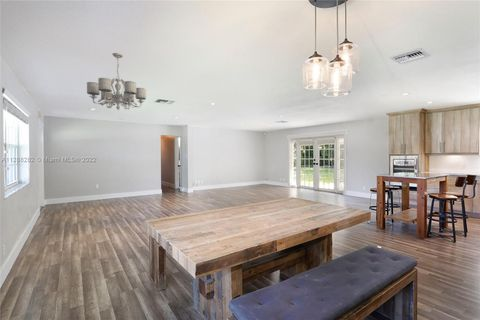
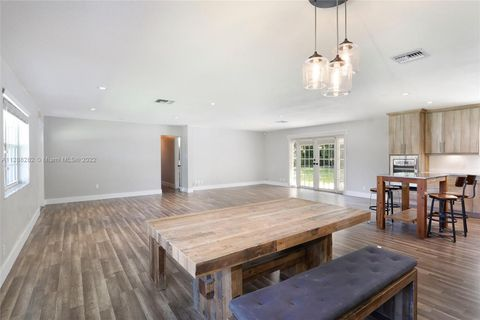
- chandelier (117, 82)
